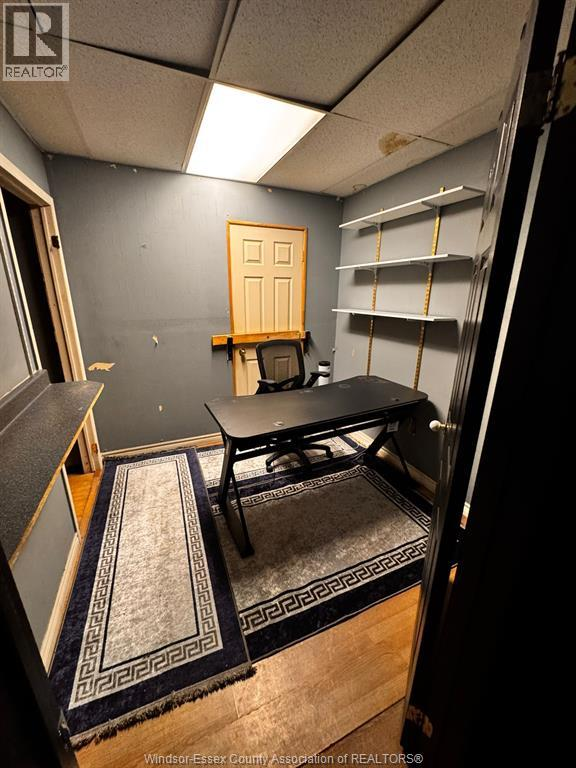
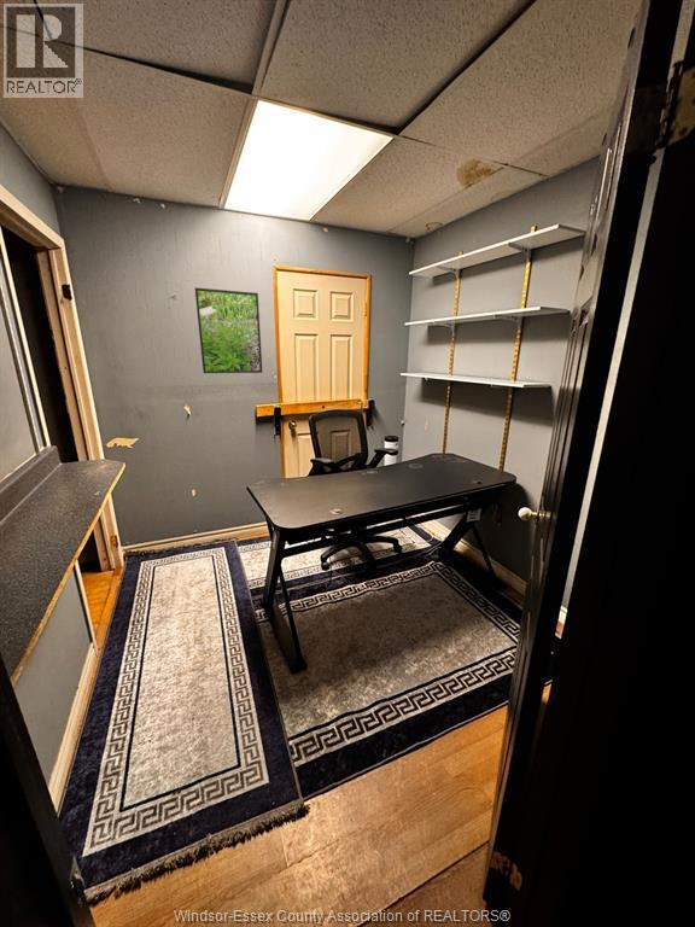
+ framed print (230, 332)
